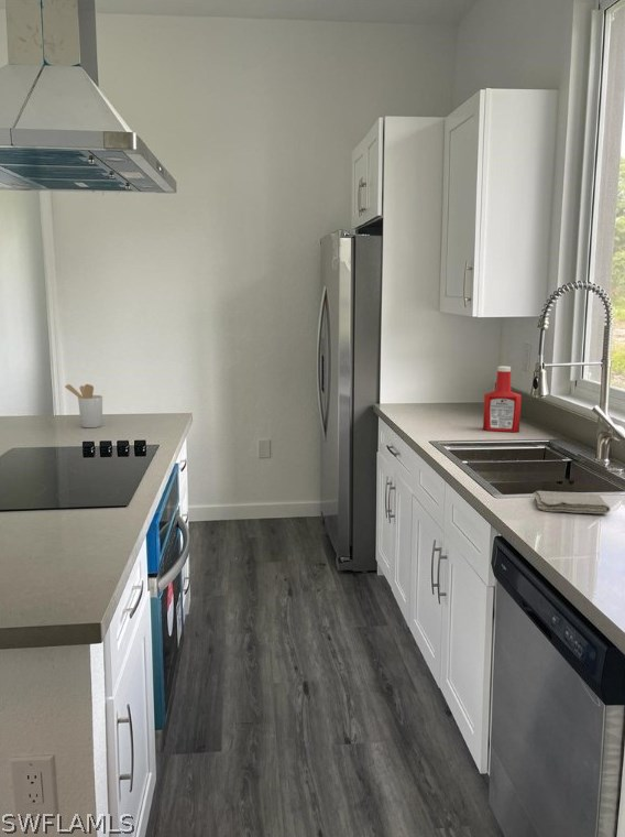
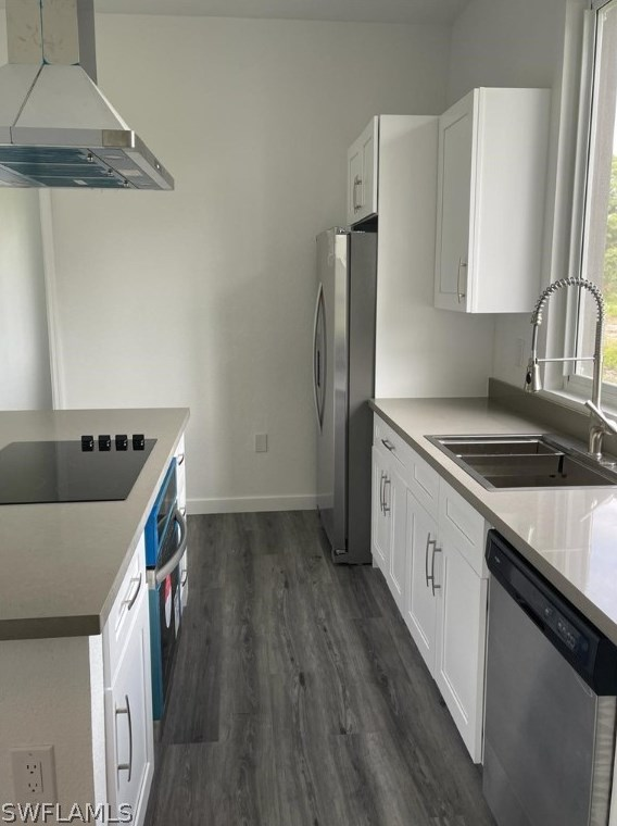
- soap bottle (502, 398)
- utensil holder (84, 404)
- washcloth (569, 501)
